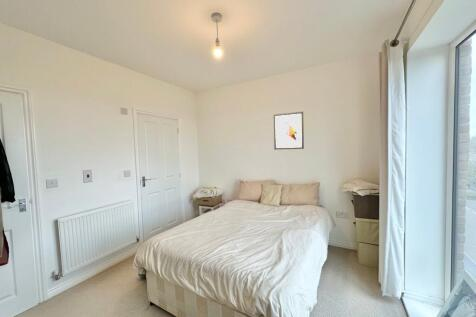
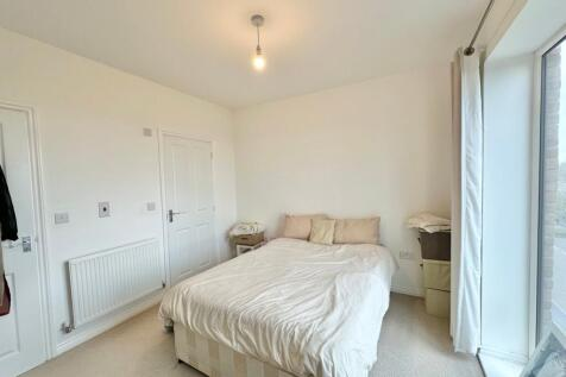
- wall art (288, 131)
